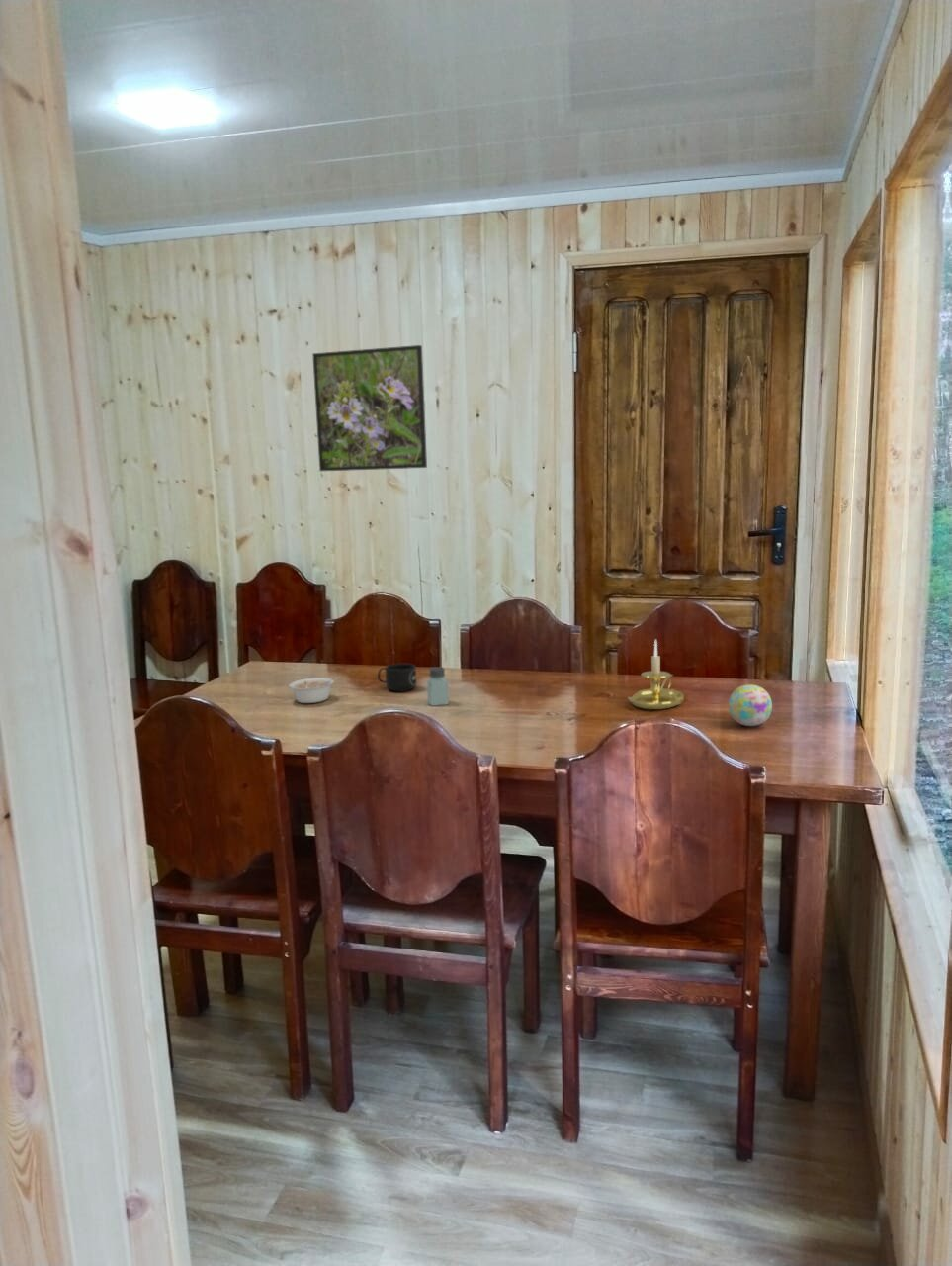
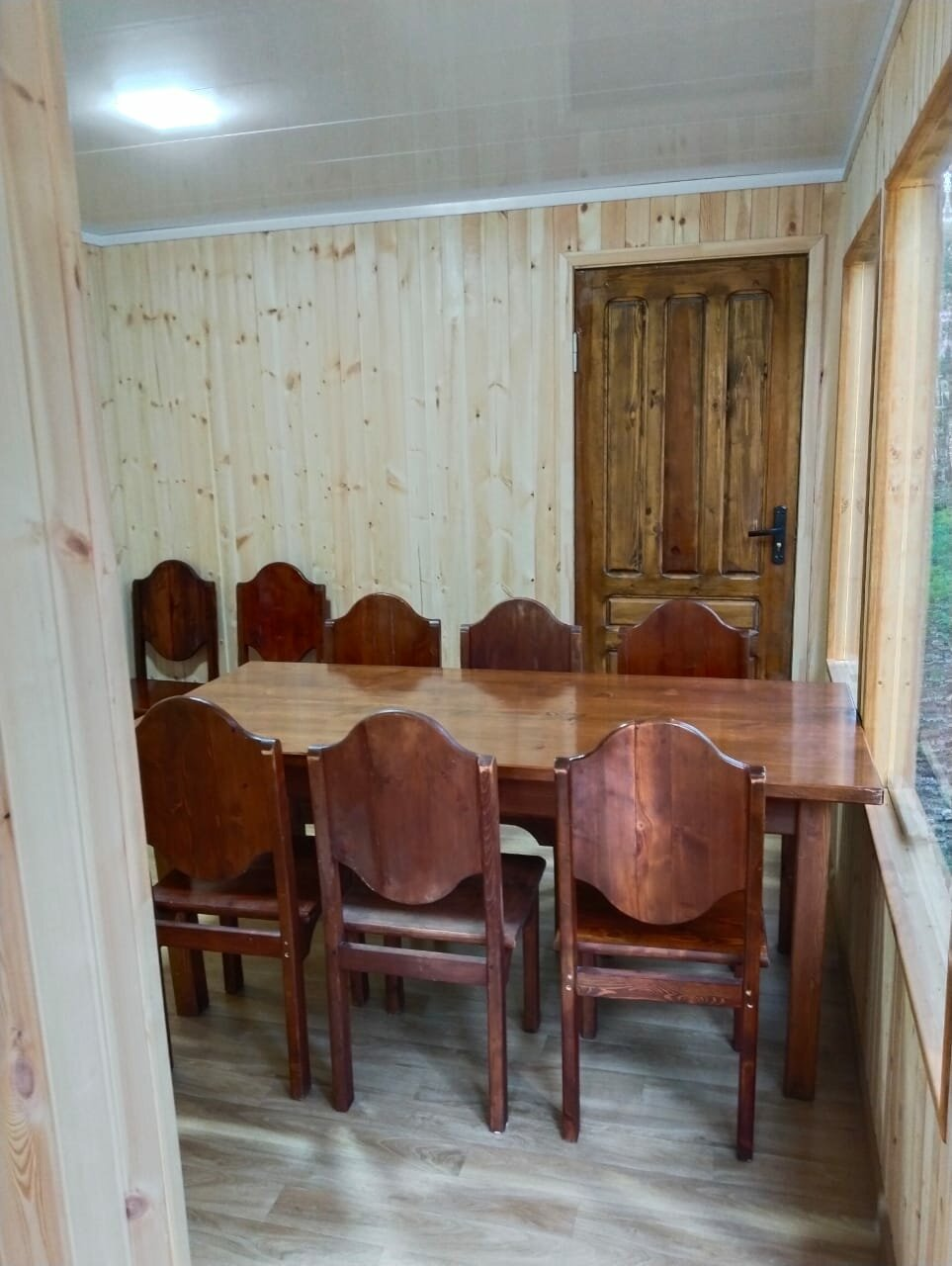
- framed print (369, 409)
- legume (312, 688)
- mug (395, 678)
- decorative ball (749, 705)
- candle holder (657, 670)
- saltshaker (437, 685)
